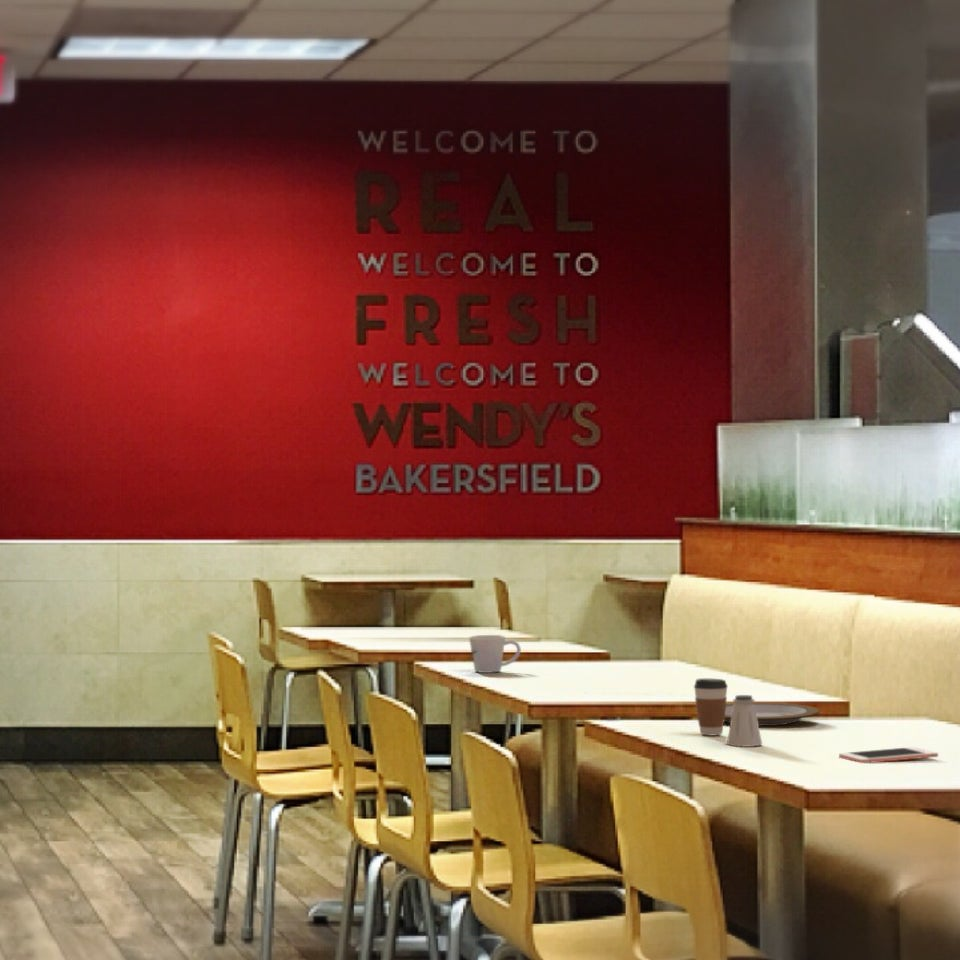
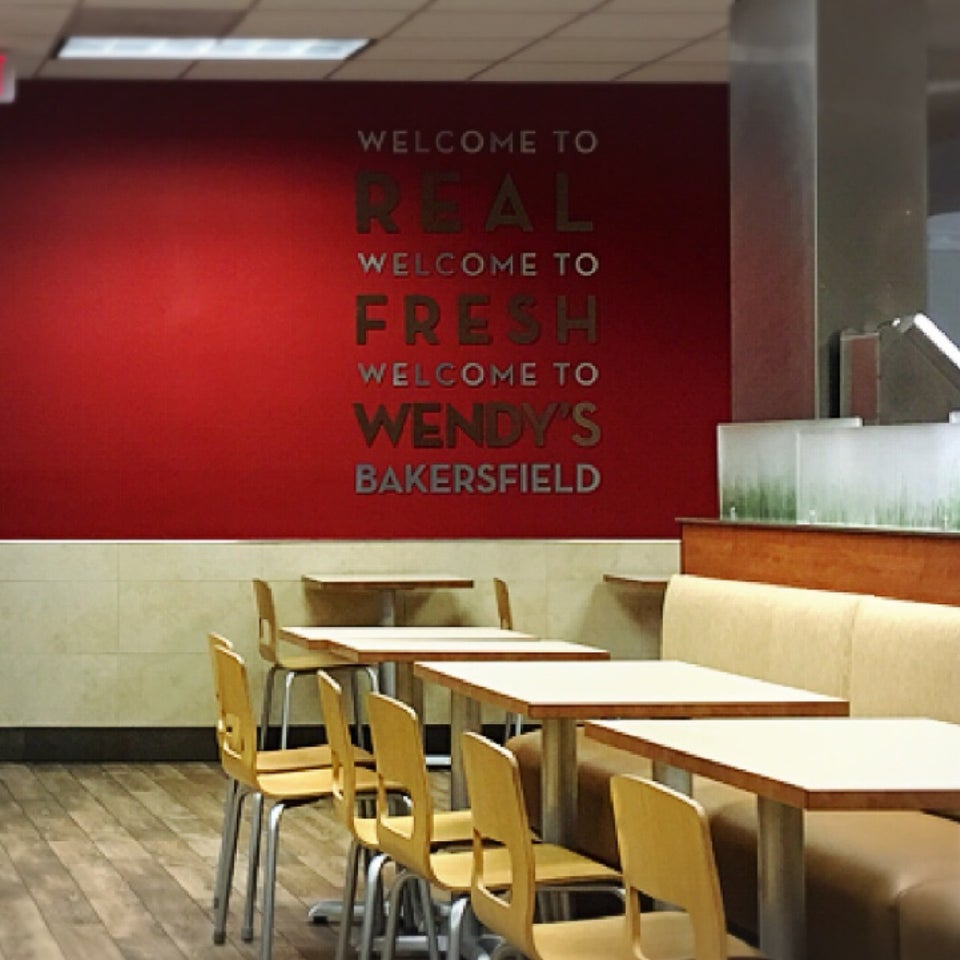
- cell phone (888, 755)
- coffee cup (711, 706)
- saltshaker (744, 719)
- plate (760, 715)
- mug (495, 653)
